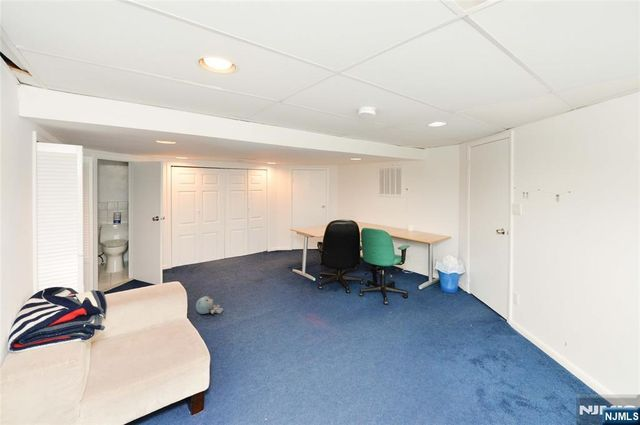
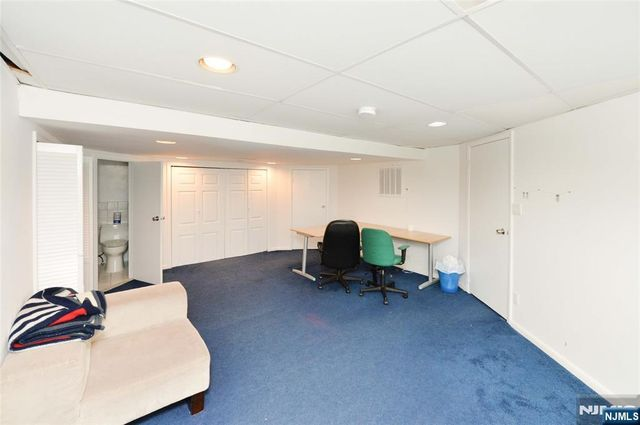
- plush toy (209, 304)
